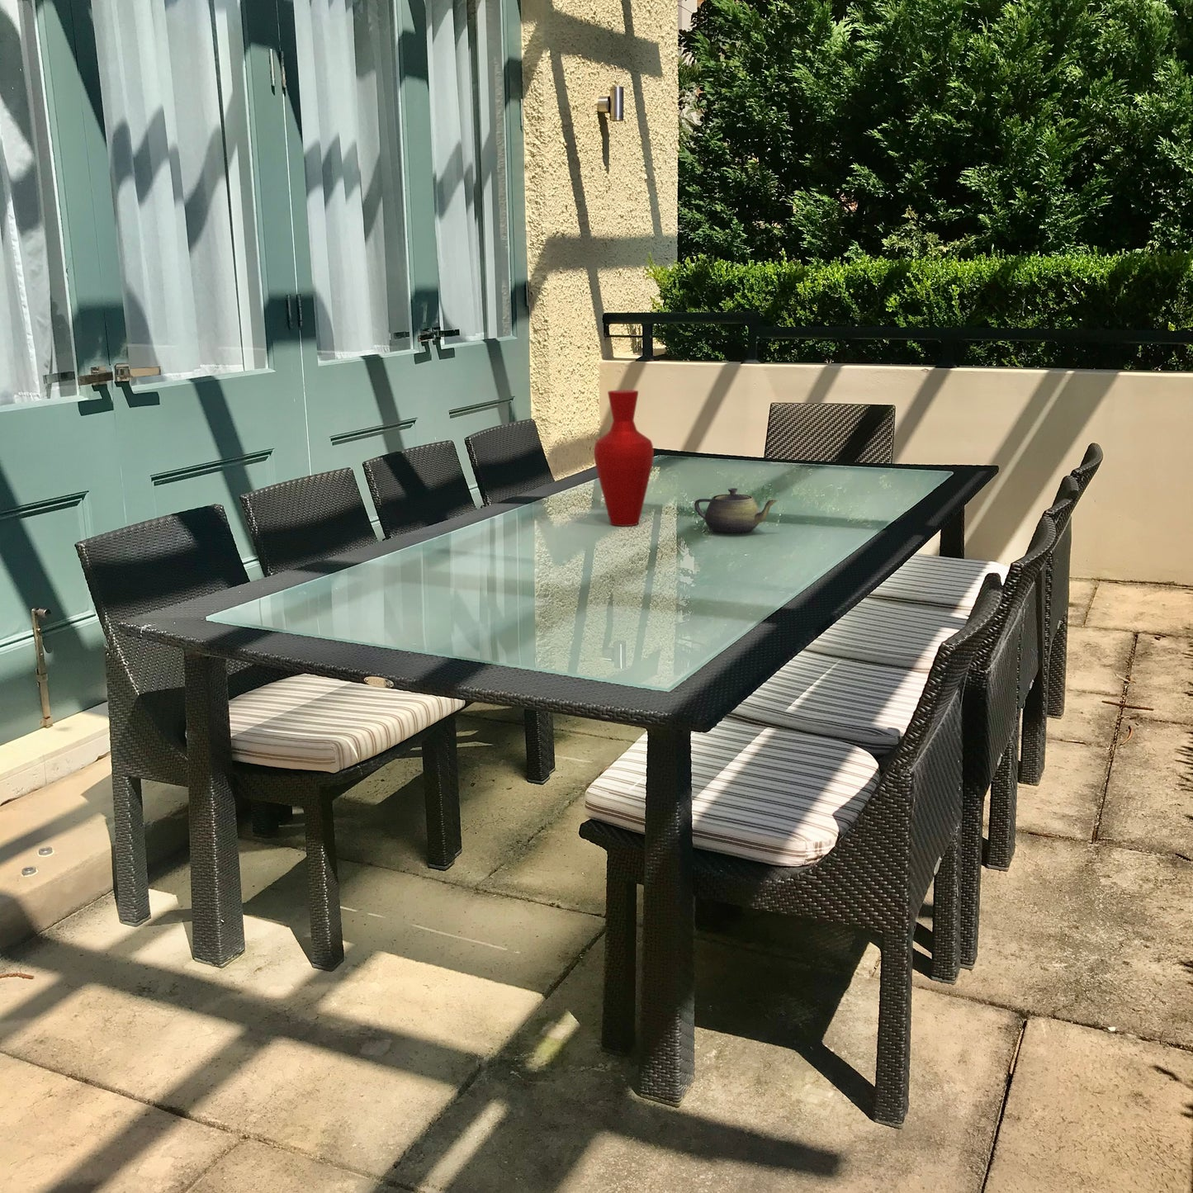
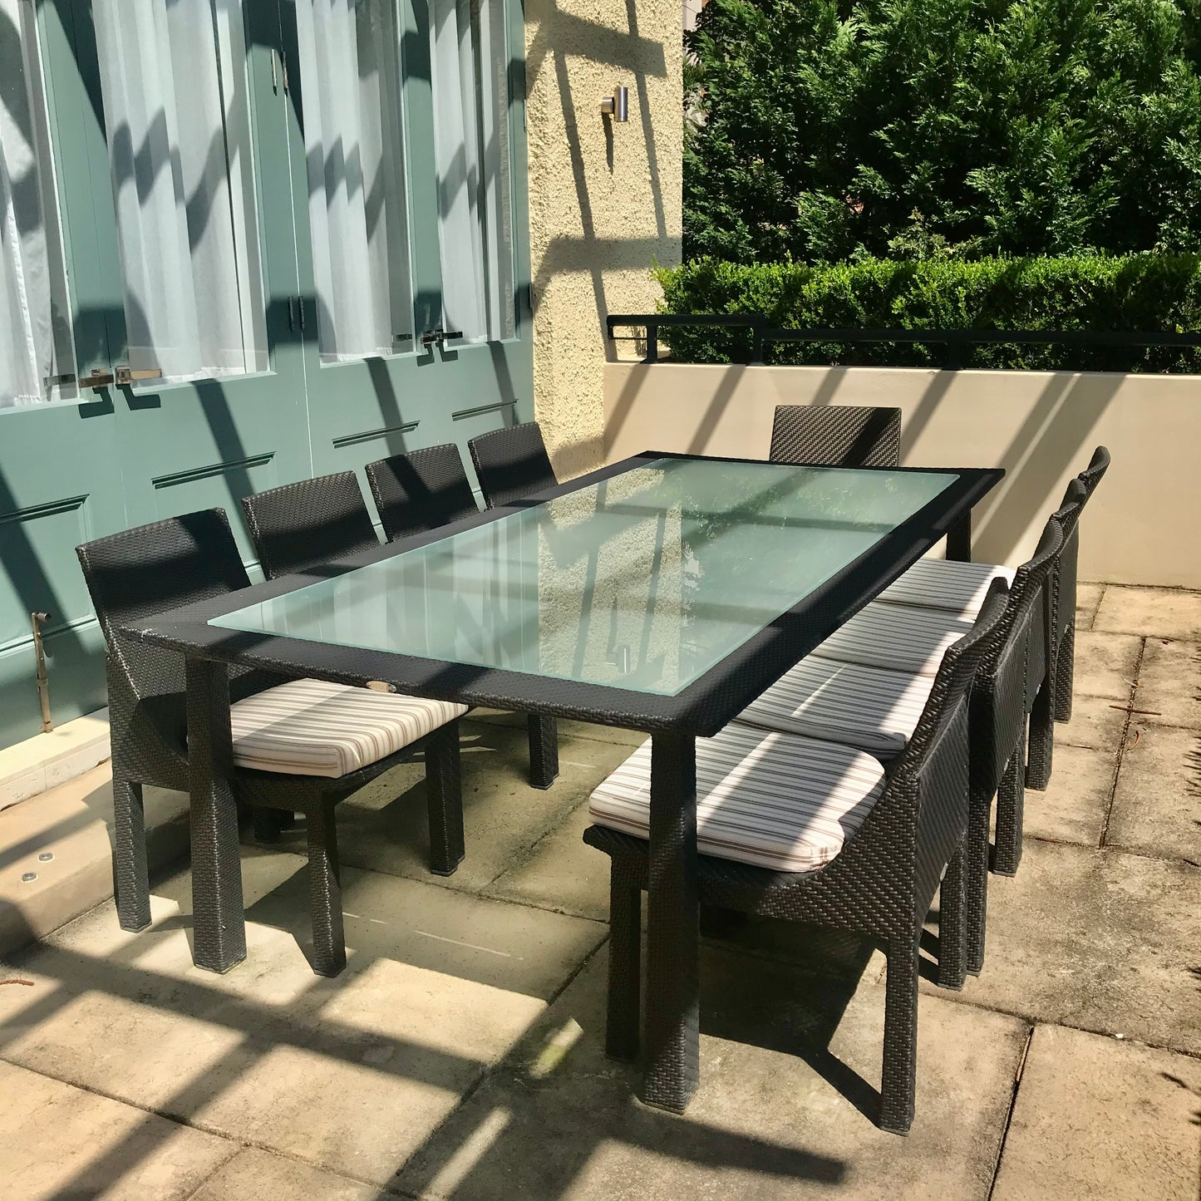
- vase (624, 458)
- teapot (735, 509)
